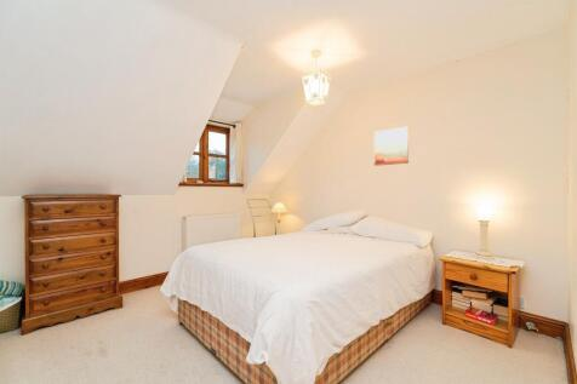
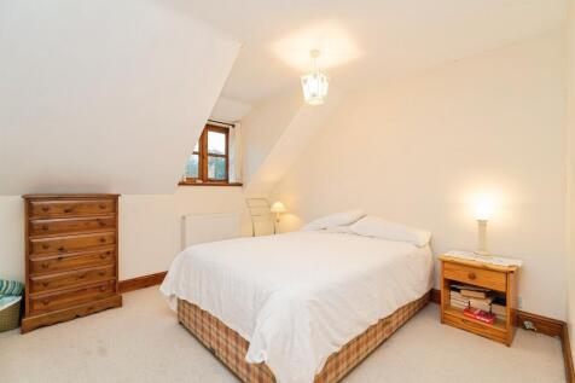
- wall art (390, 147)
